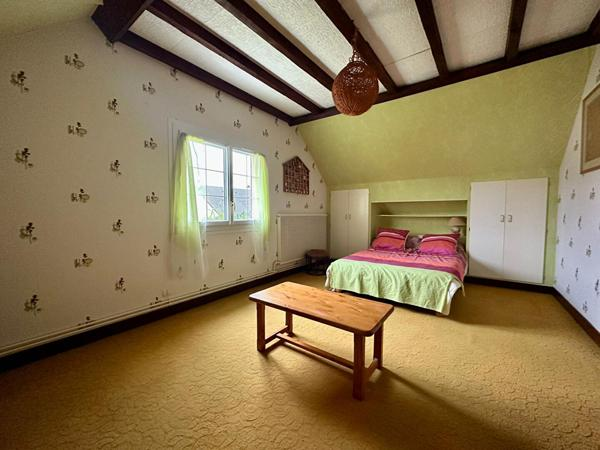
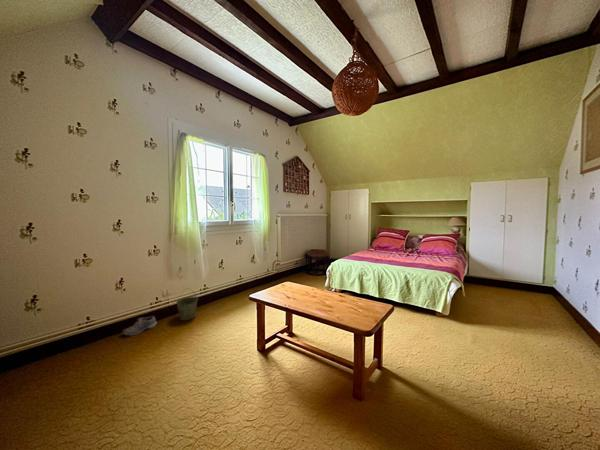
+ bucket (187, 302)
+ shoe (140, 324)
